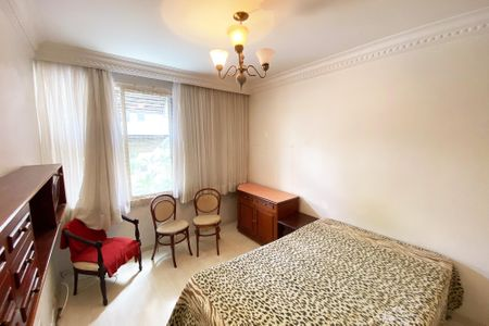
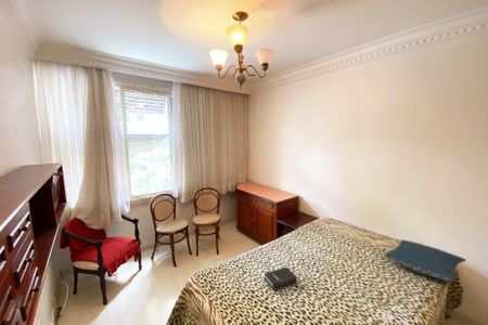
+ hardback book (280, 277)
+ pillow (424, 258)
